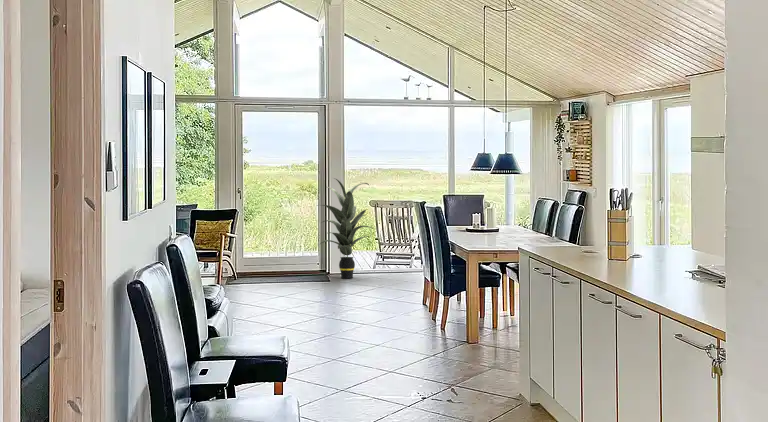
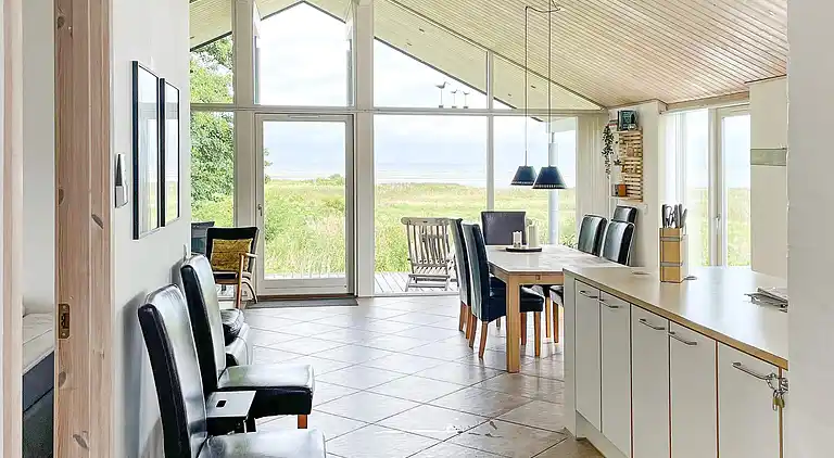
- indoor plant (342, 227)
